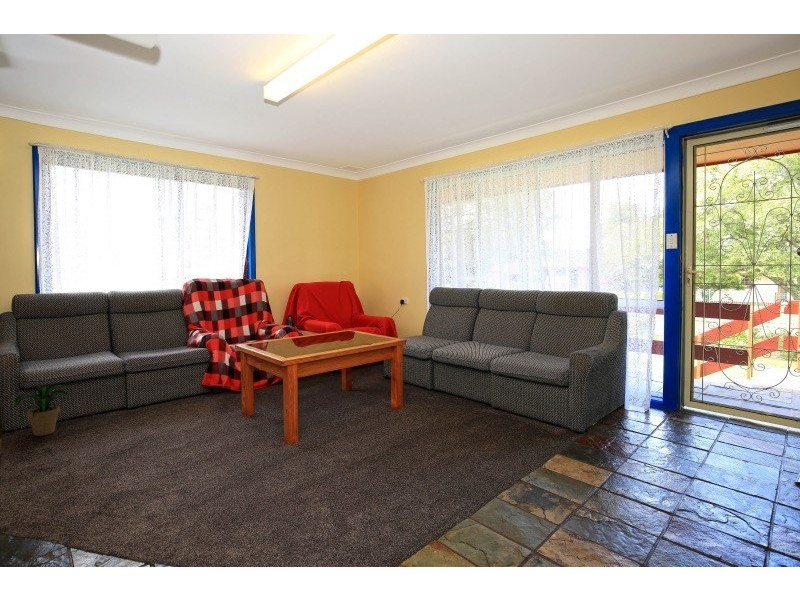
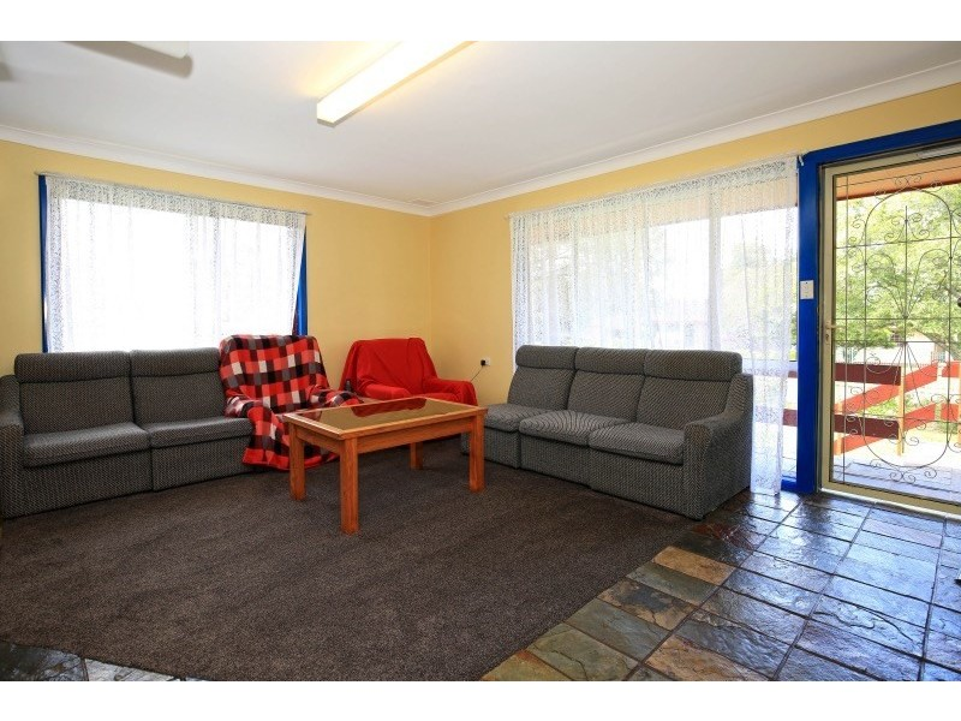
- potted plant (44, 410)
